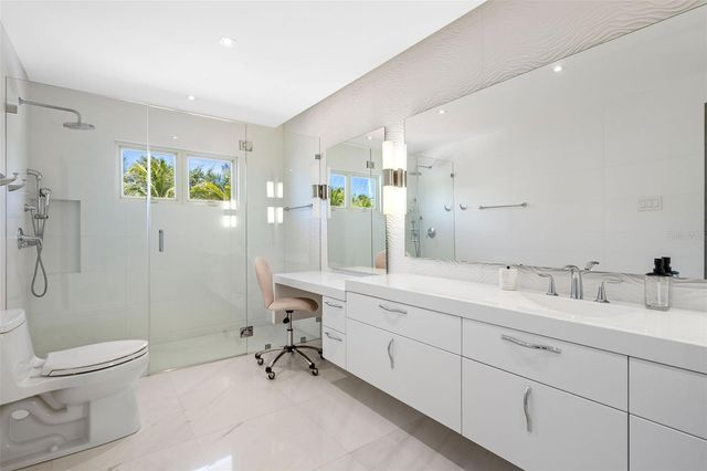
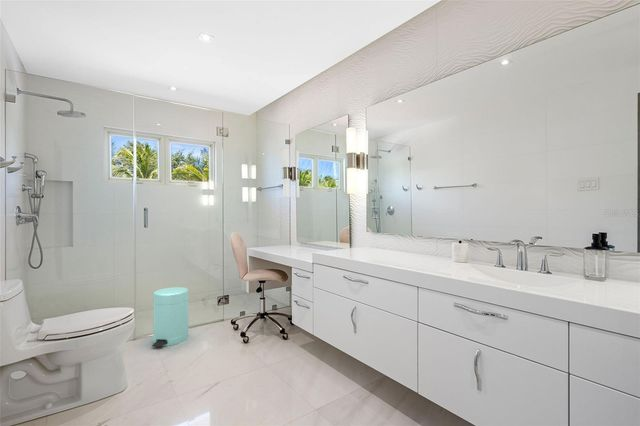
+ trash can (169, 315)
